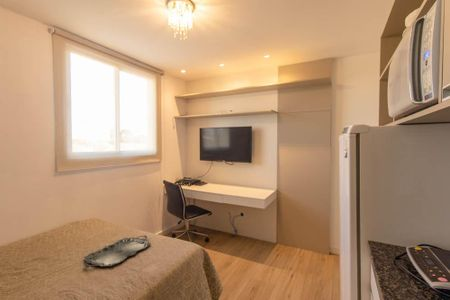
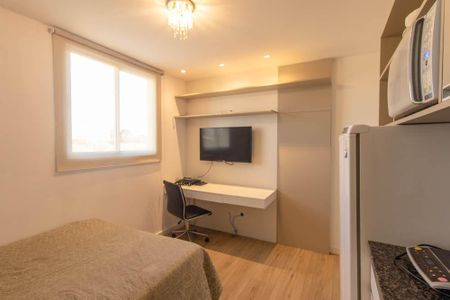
- serving tray (119, 250)
